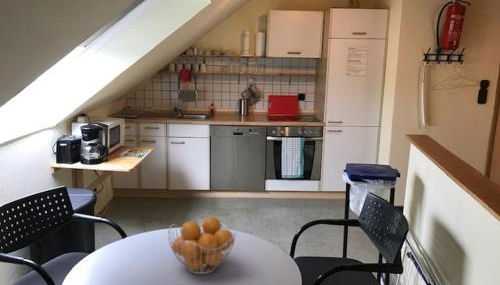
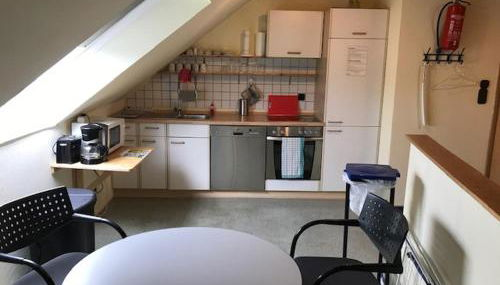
- fruit basket (201, 244)
